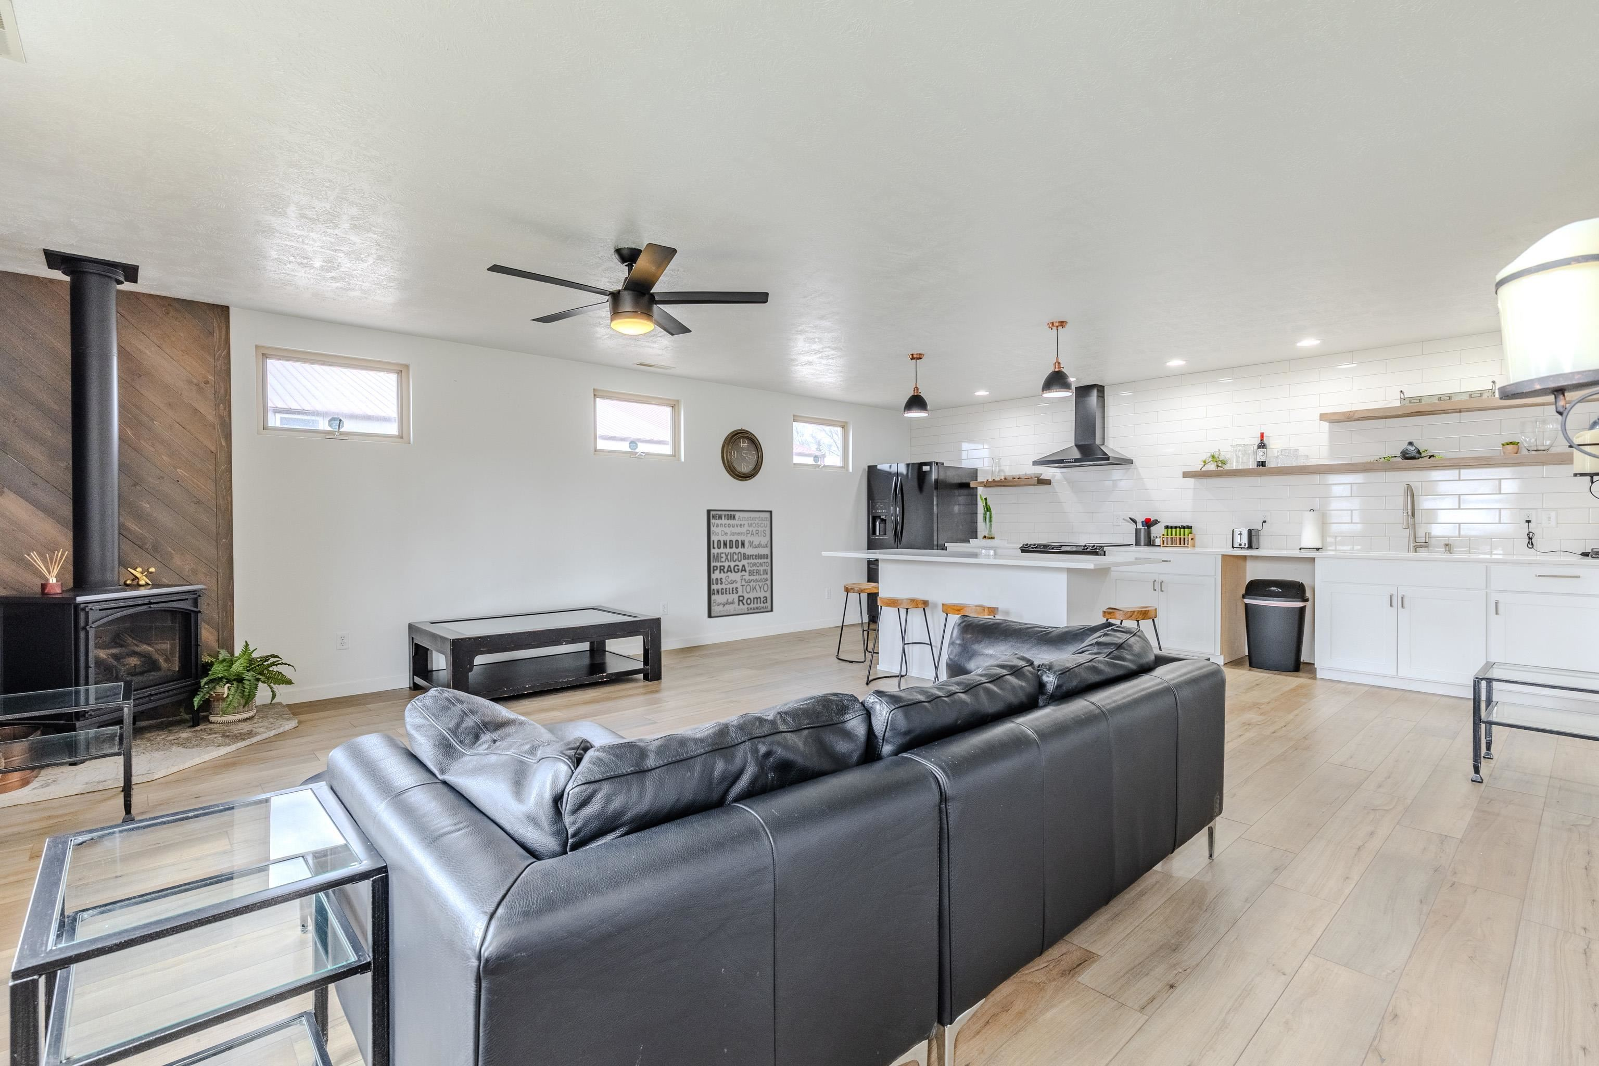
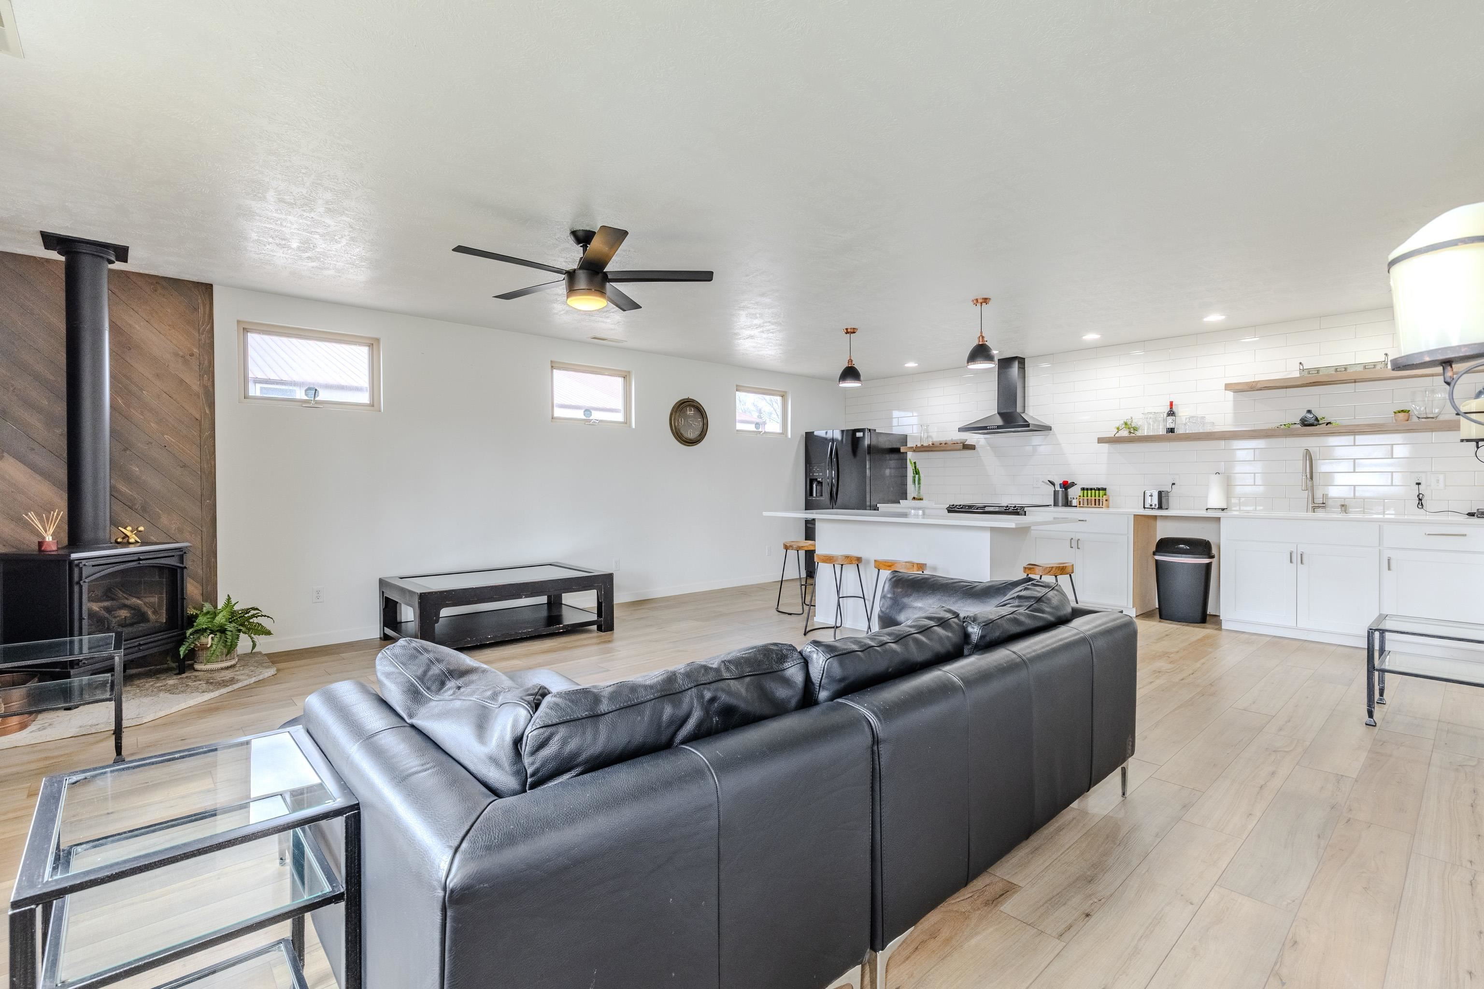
- wall art (741, 562)
